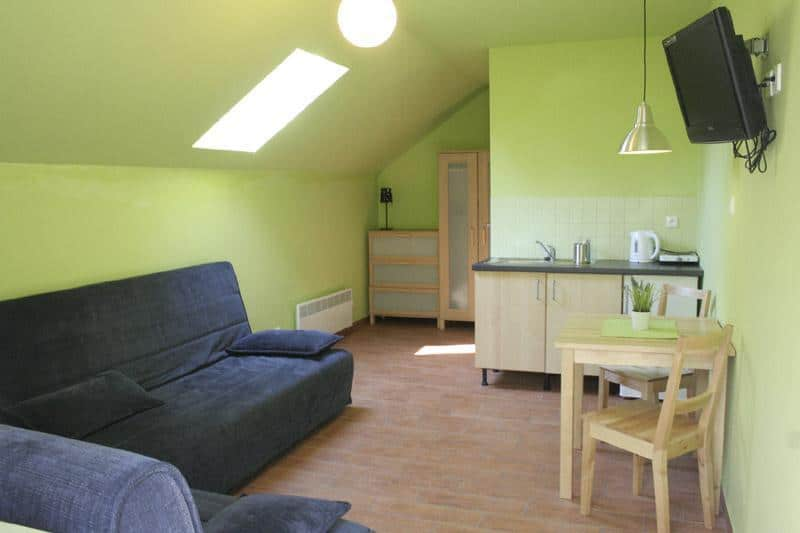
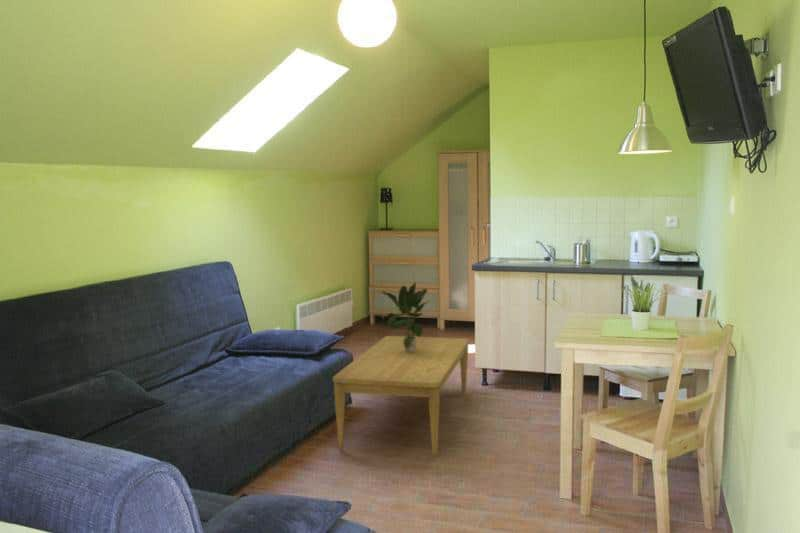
+ coffee table (409, 387)
+ potted plant (404, 318)
